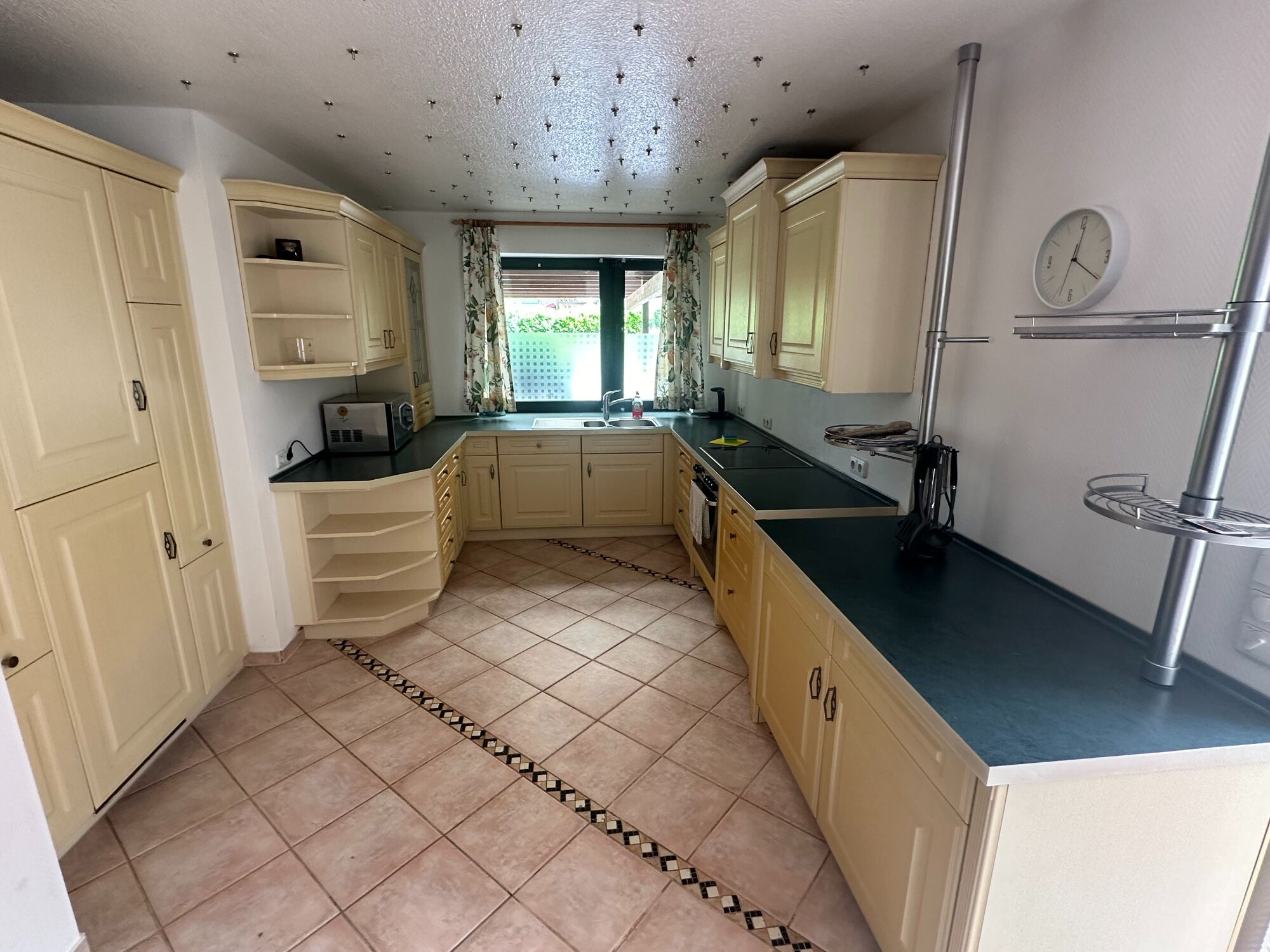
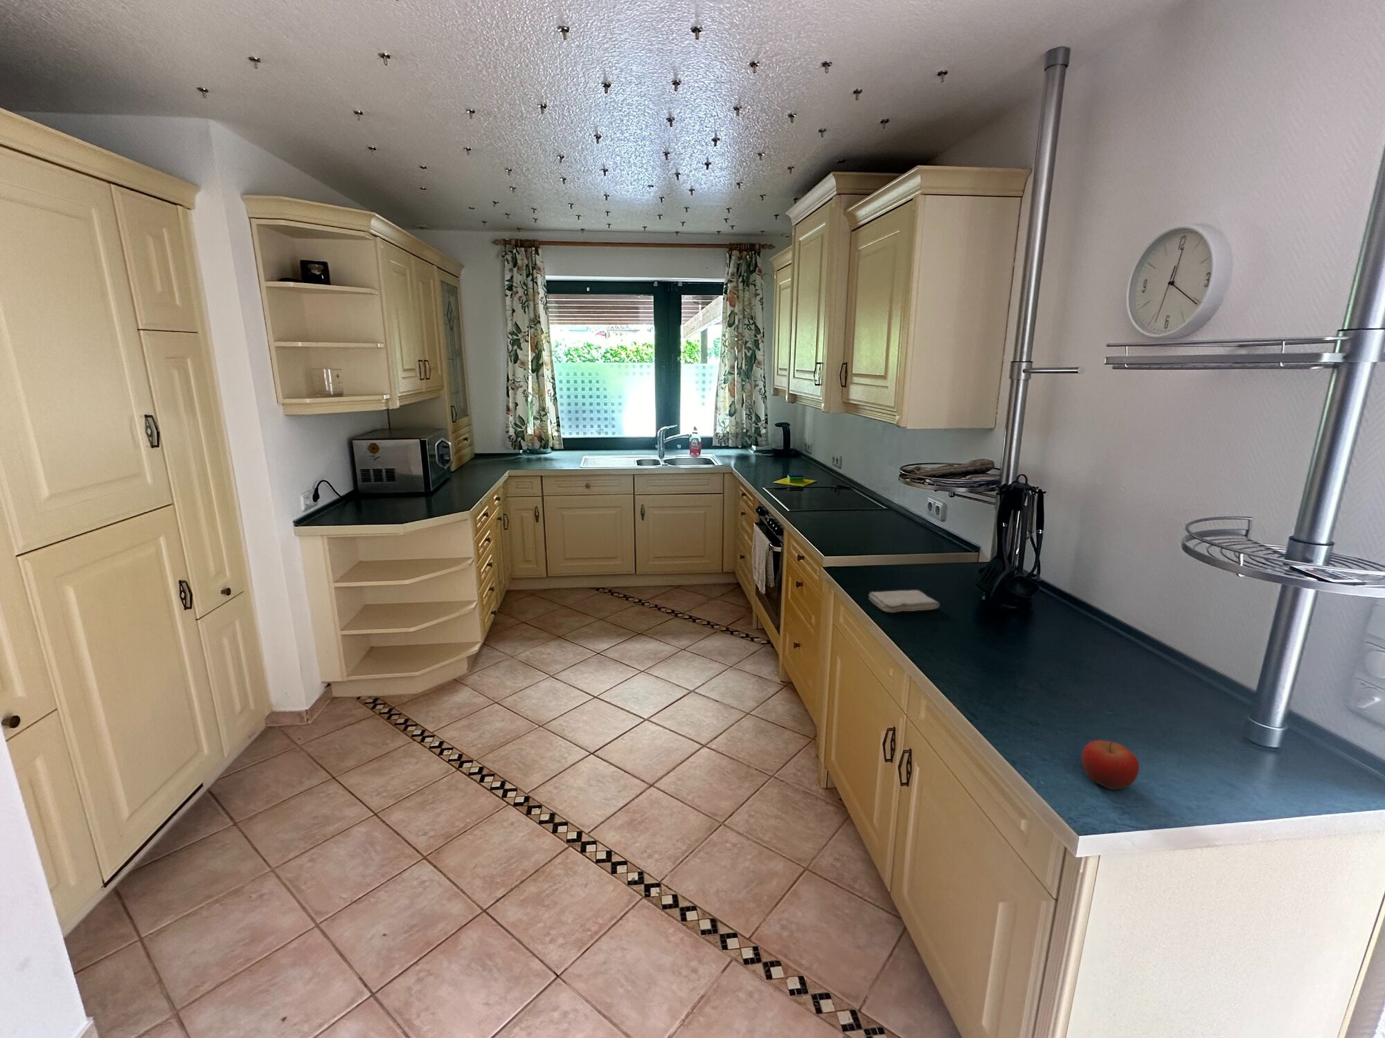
+ fruit (1109, 761)
+ washcloth (902, 600)
